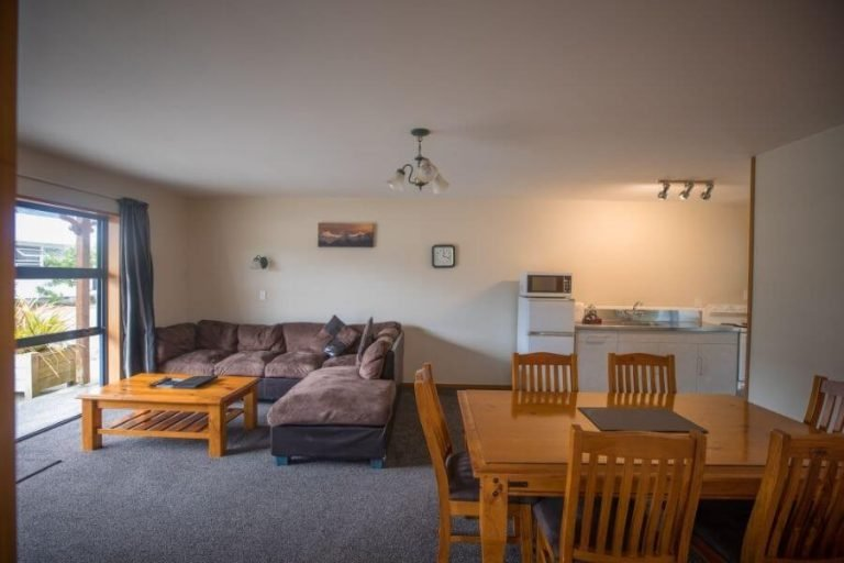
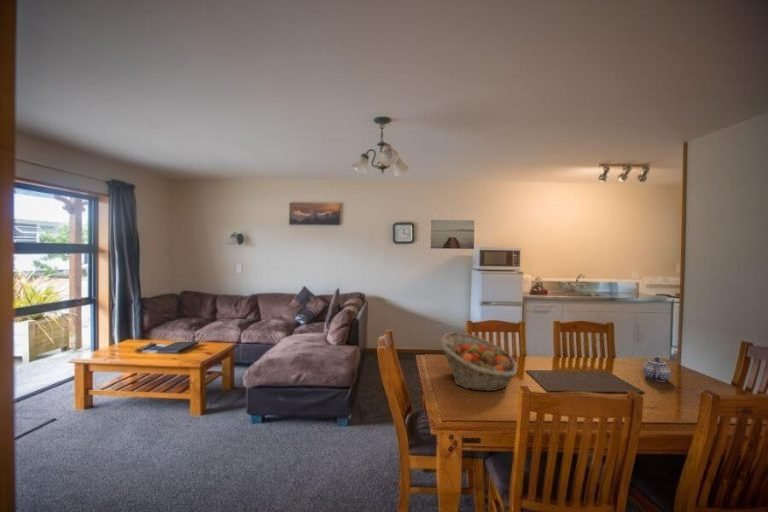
+ wall art (452, 234)
+ fruit basket (477, 359)
+ teapot (656, 368)
